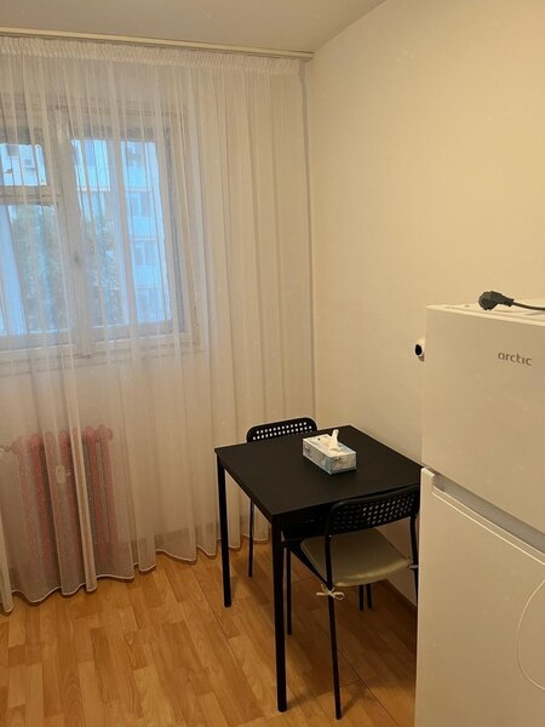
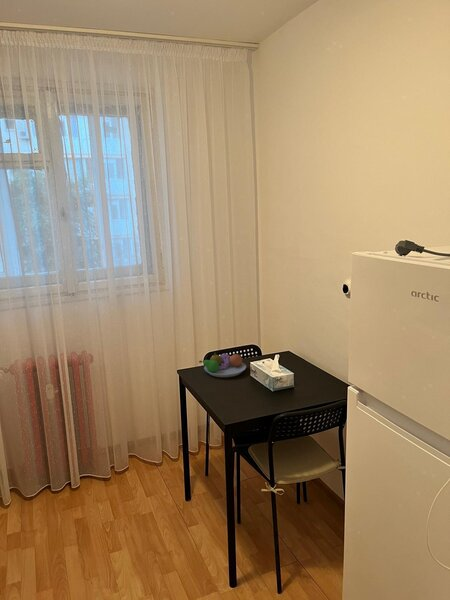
+ fruit bowl (223, 363)
